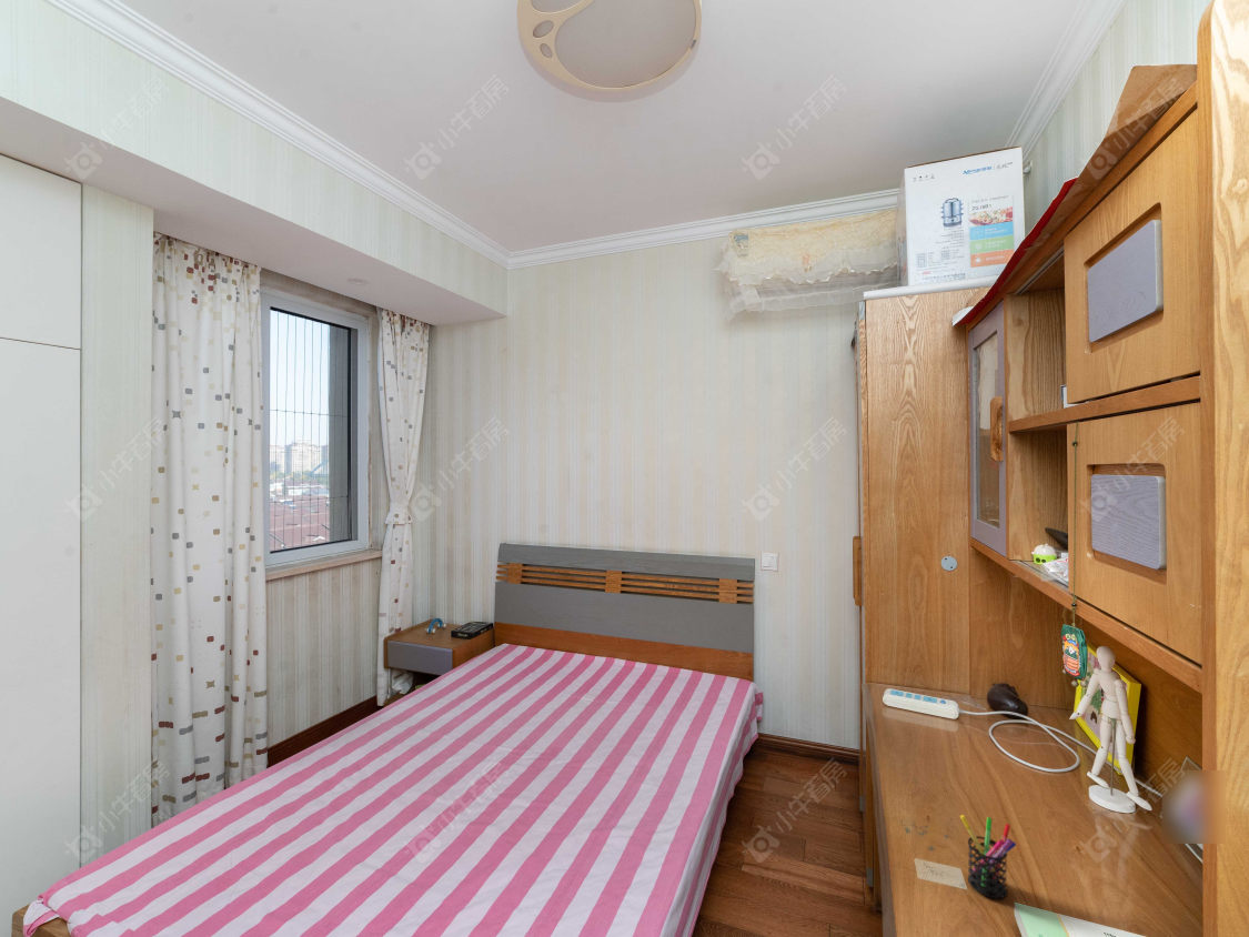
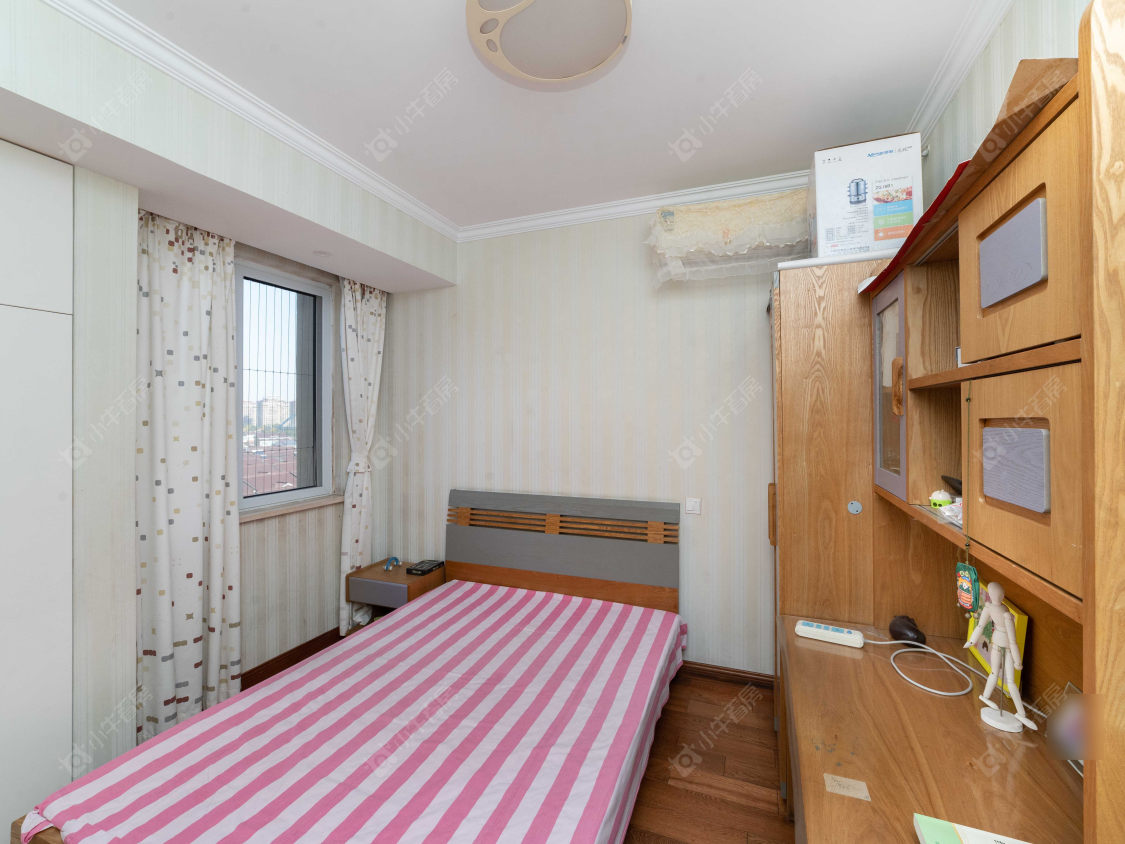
- pen holder (989, 850)
